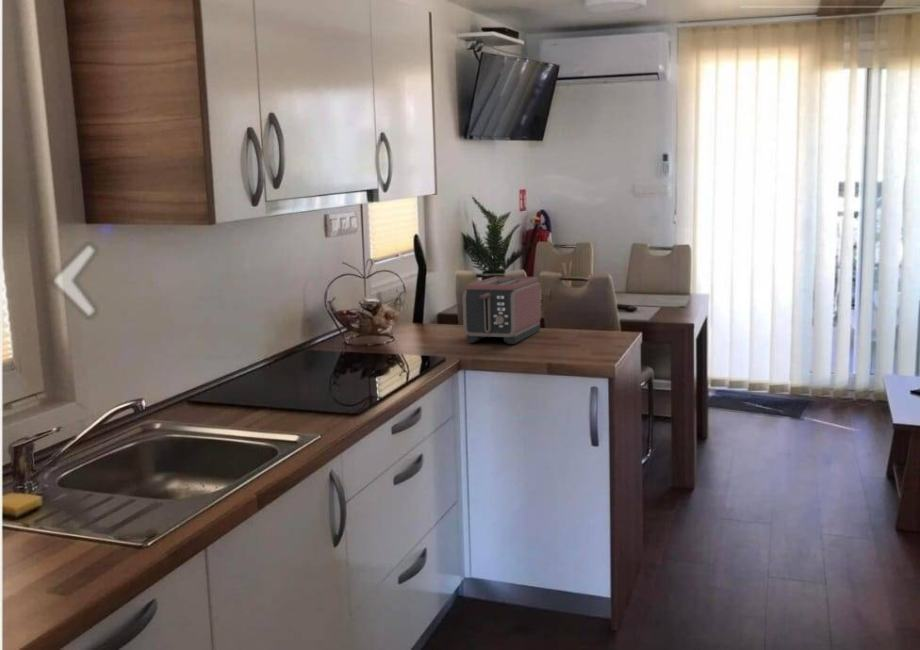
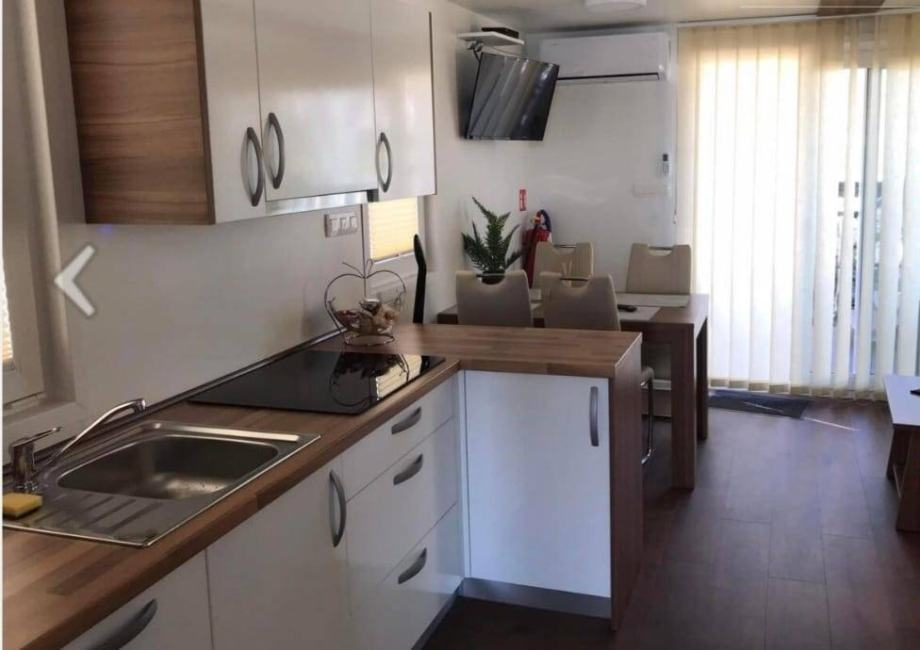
- toaster (501, 309)
